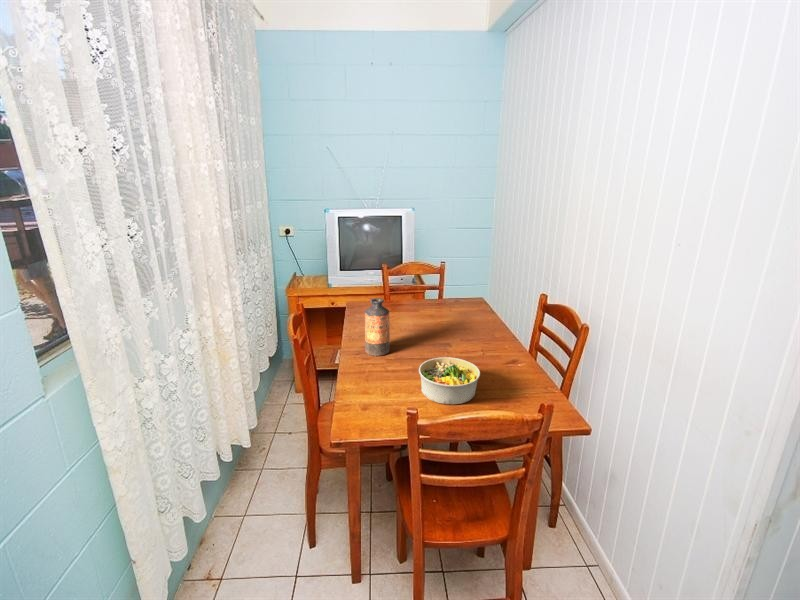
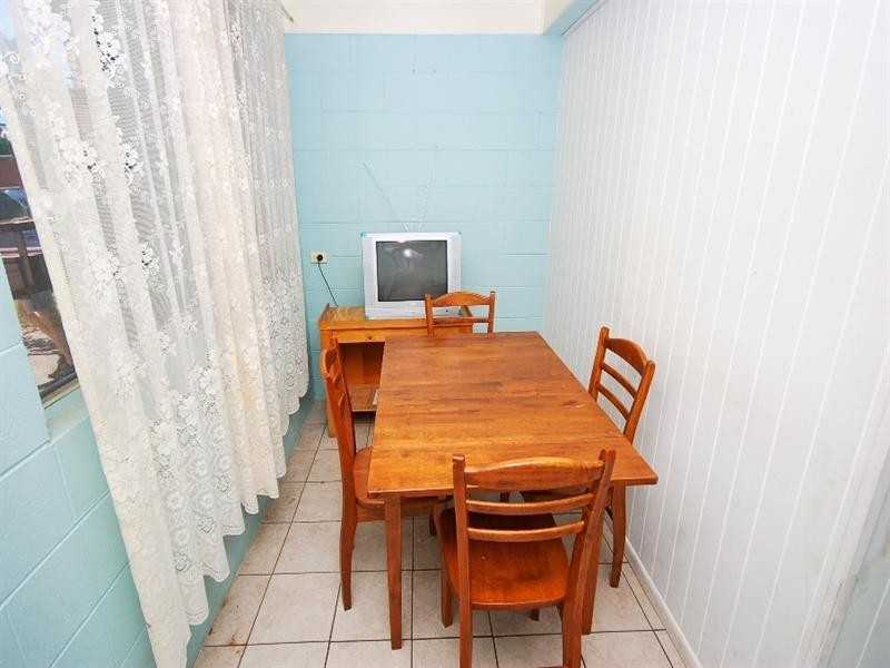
- bowl (448, 379)
- bottle (377, 325)
